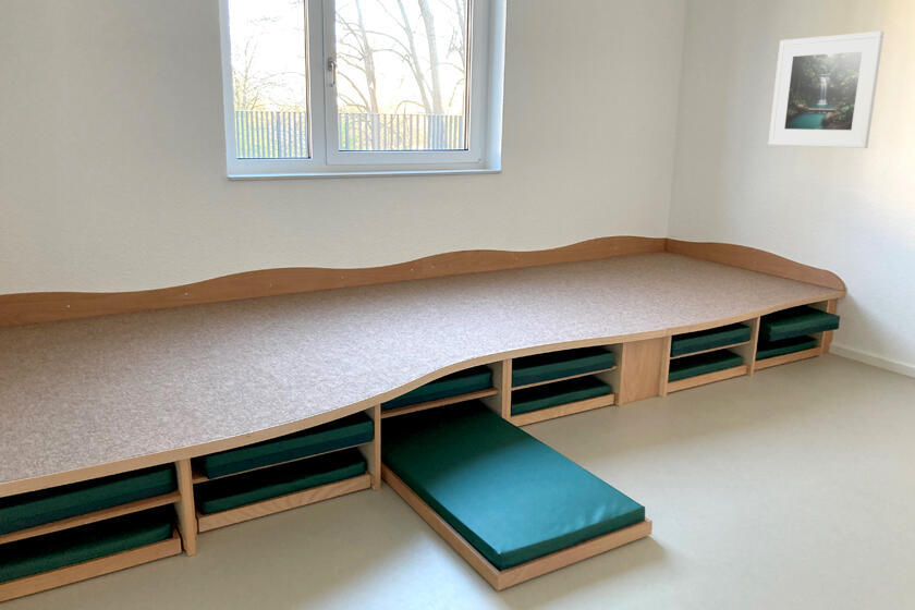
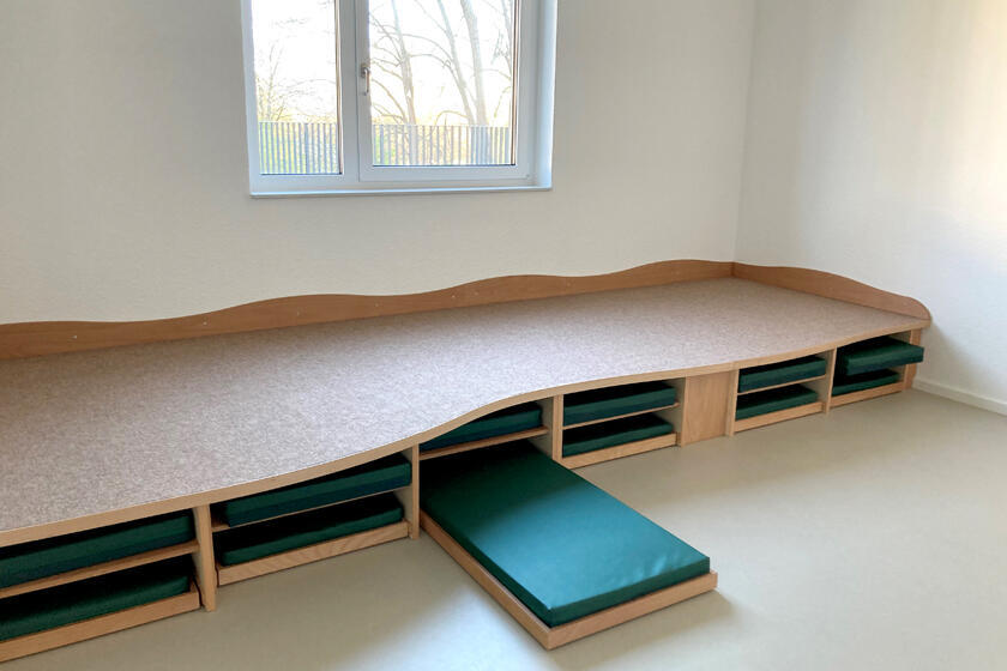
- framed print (821, 91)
